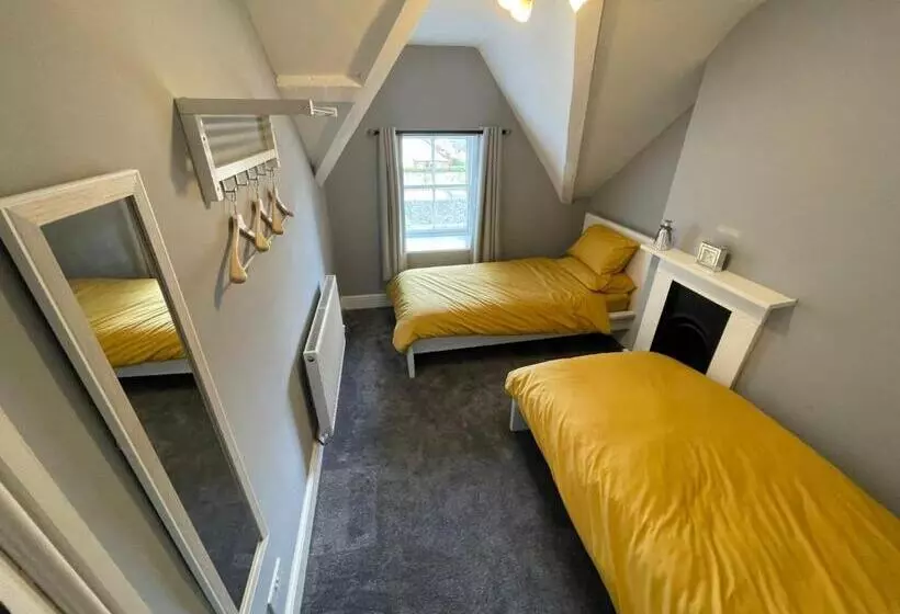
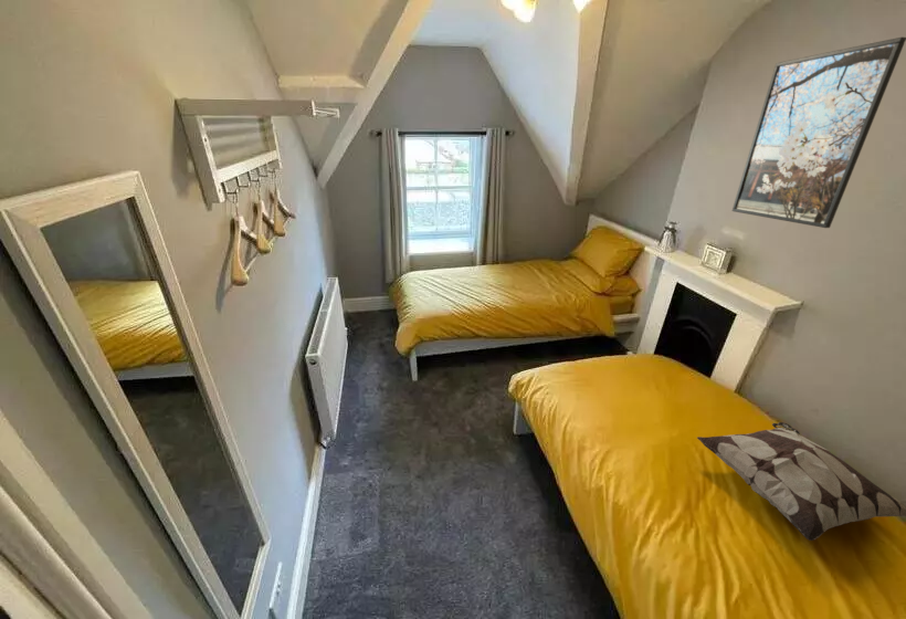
+ decorative pillow (794, 470)
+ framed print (801, 141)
